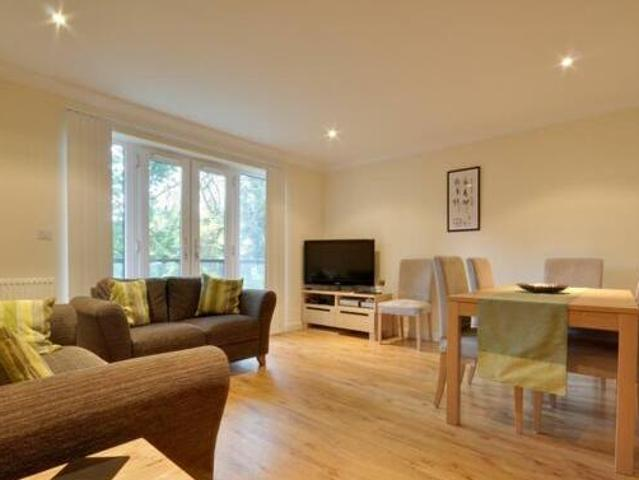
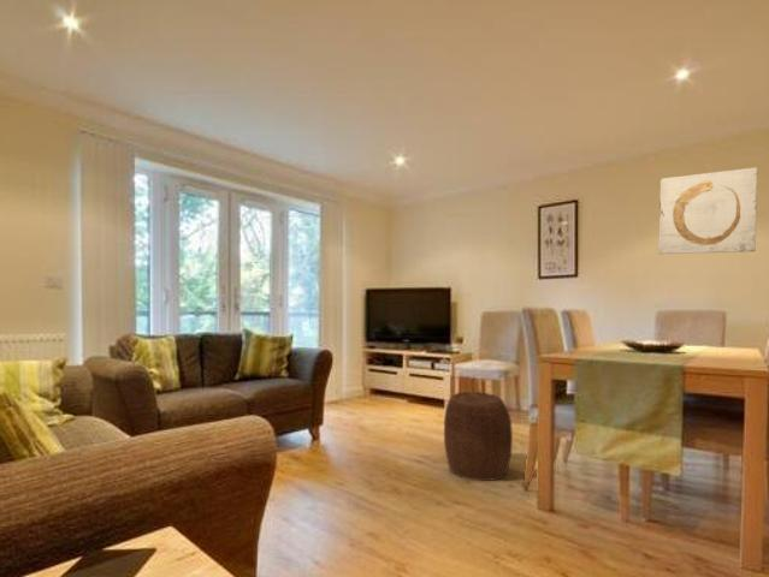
+ stool (477, 433)
+ wall art (705, 213)
